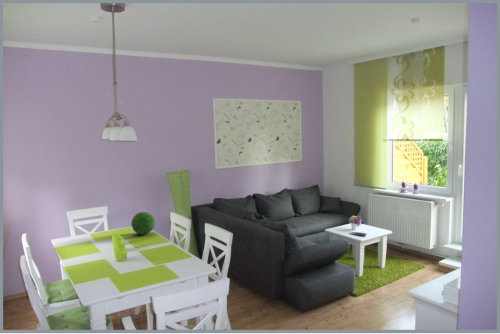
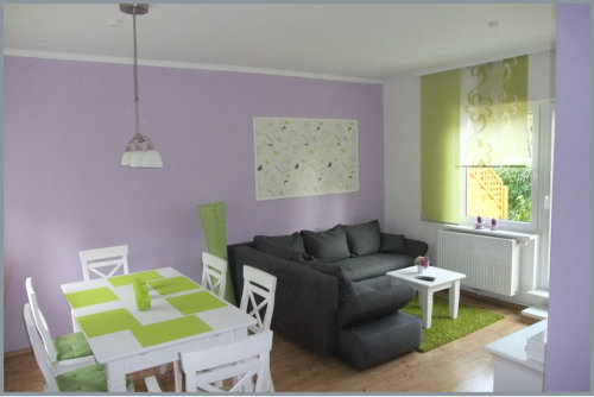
- decorative ball (143, 223)
